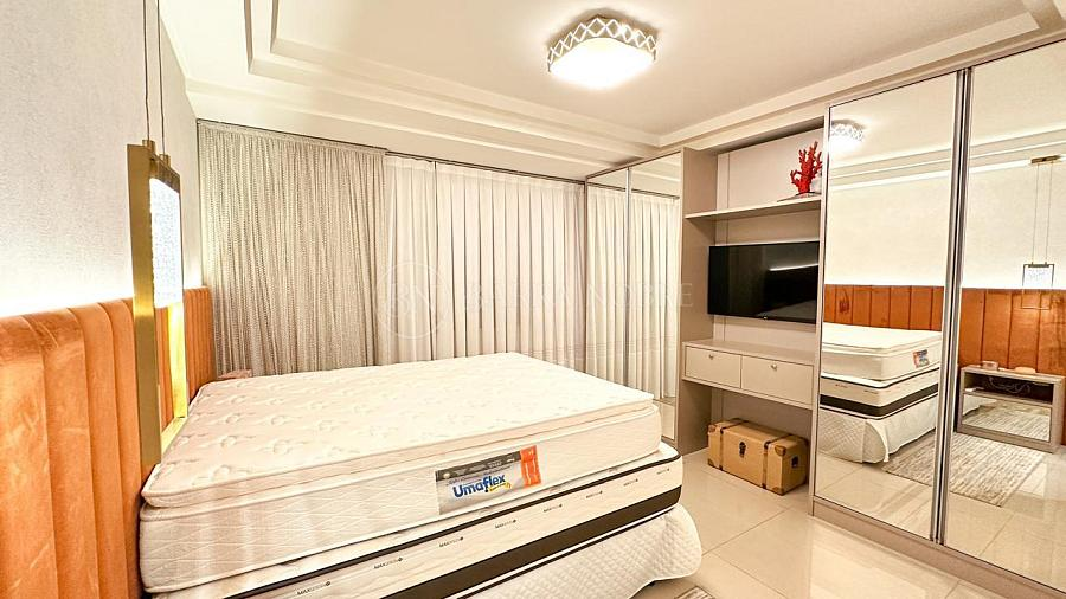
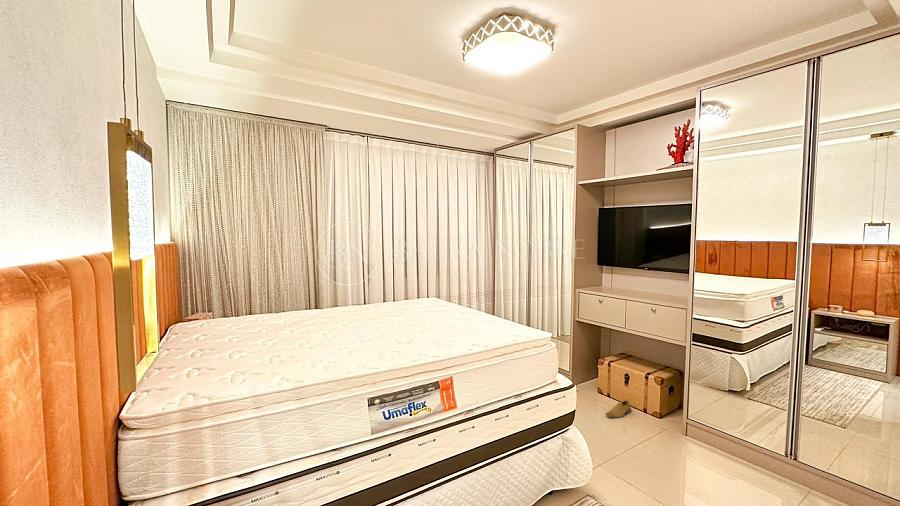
+ shoe (619, 408)
